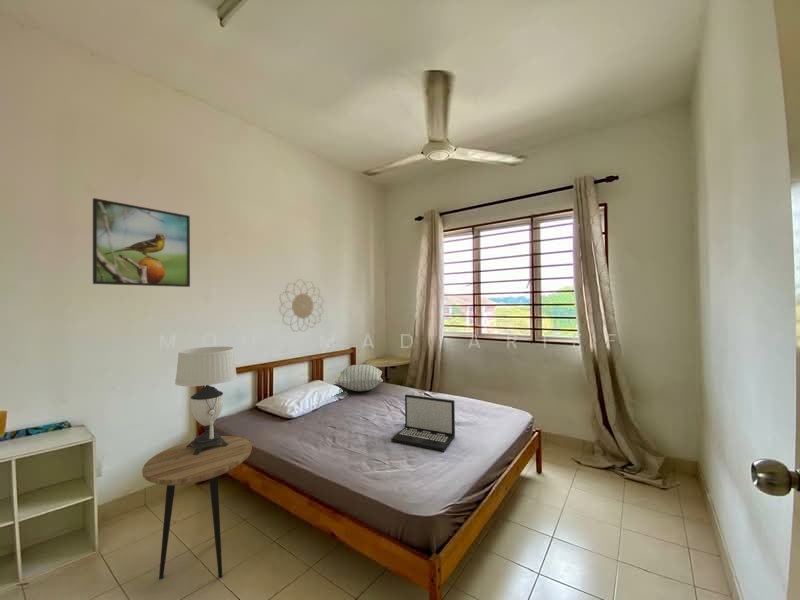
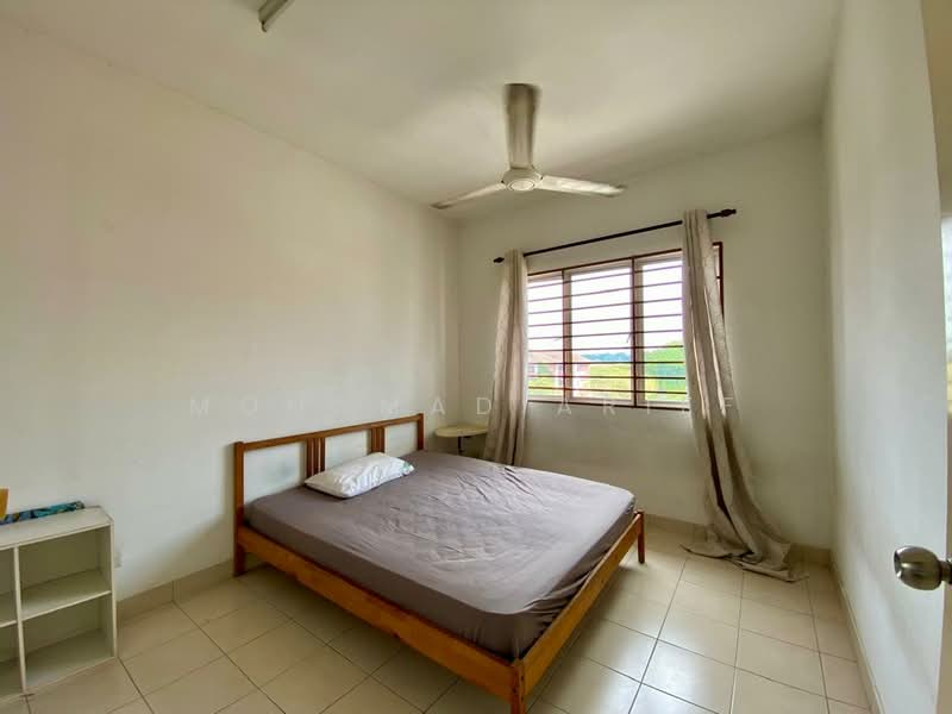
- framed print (145, 246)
- laptop computer (423, 420)
- decorative wall piece (302, 305)
- side table (212, 509)
- table lamp (207, 397)
- pillow (360, 376)
